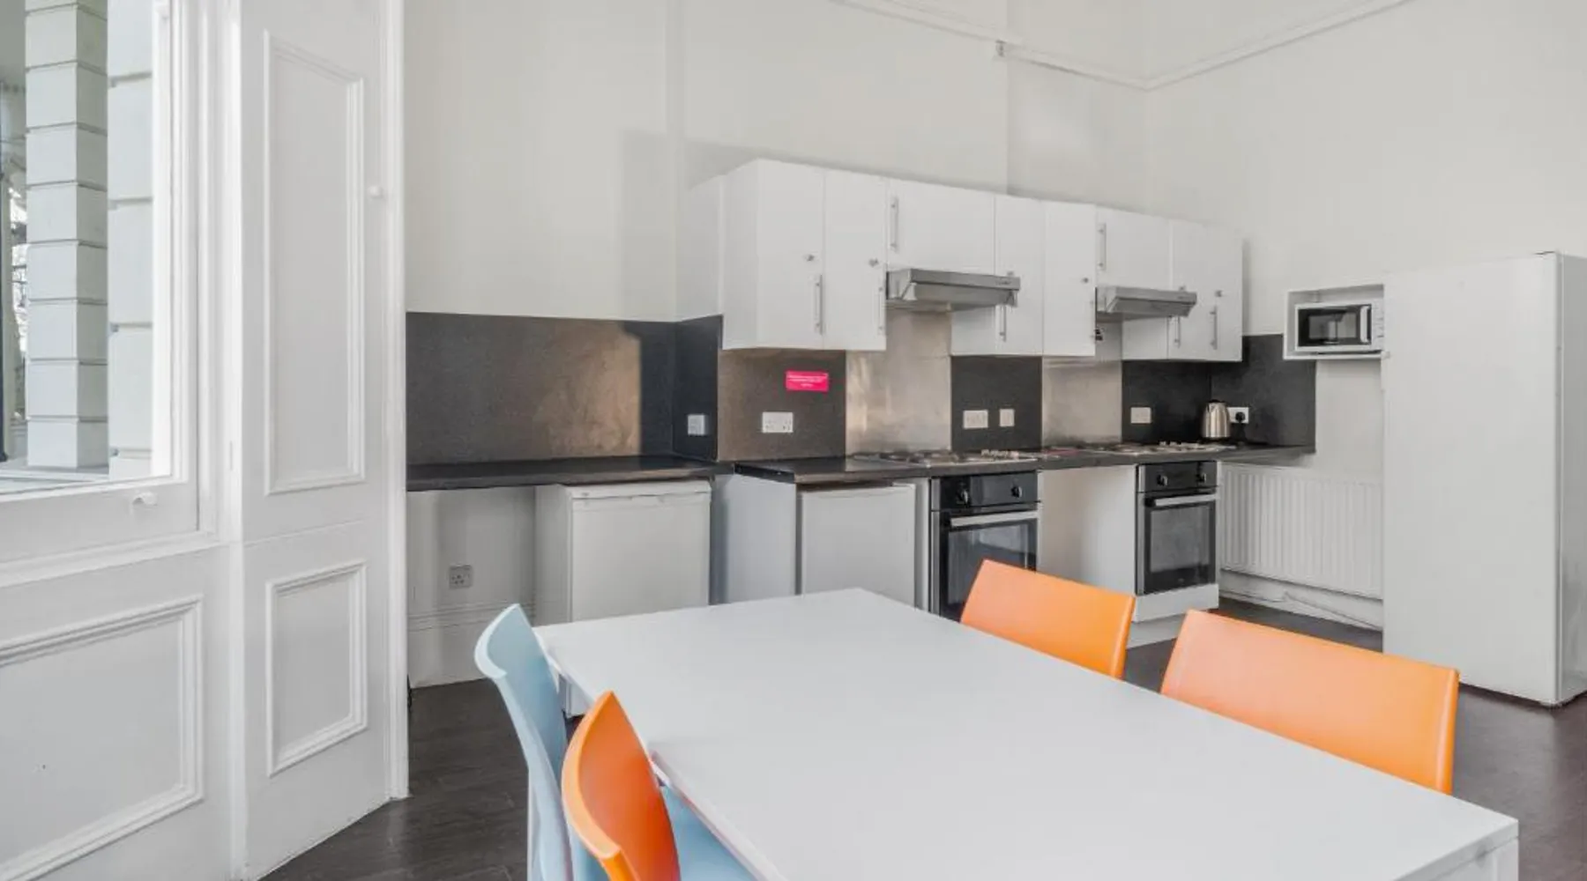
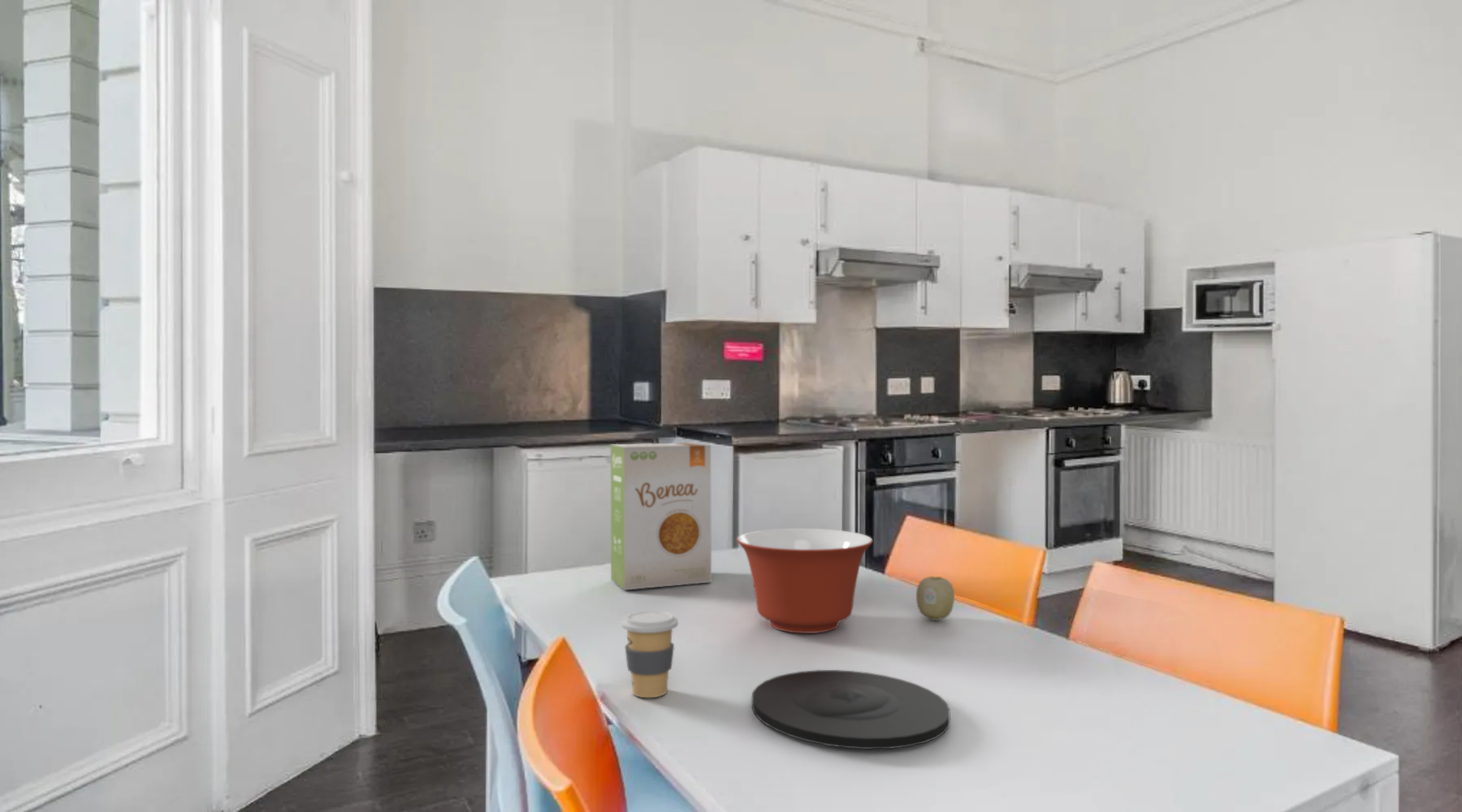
+ mixing bowl (804, 581)
+ fruit (935, 598)
+ plate (848, 698)
+ coffee cup (650, 654)
+ food box (660, 512)
